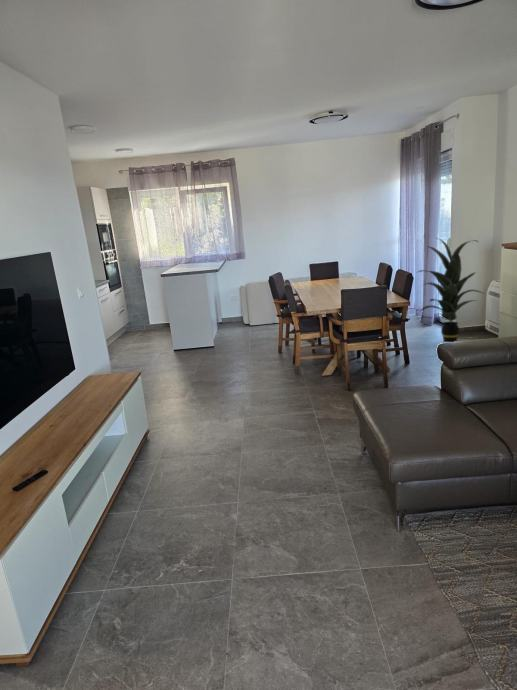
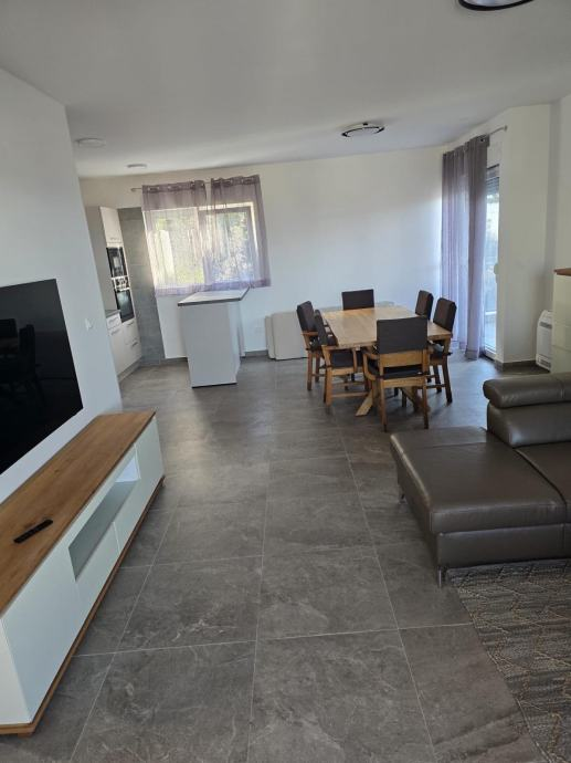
- indoor plant (446, 291)
